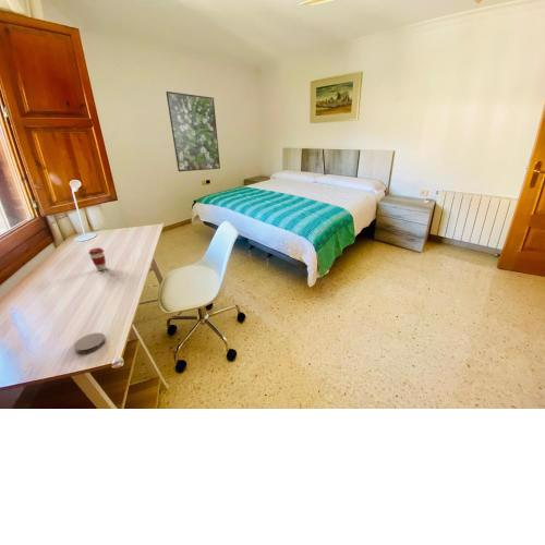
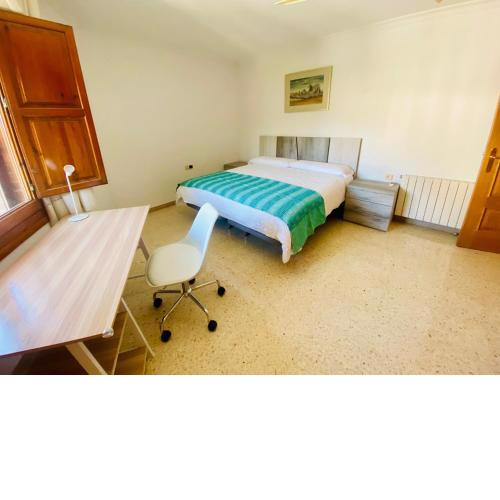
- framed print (195, 134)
- coffee cup (98, 259)
- coaster (89, 342)
